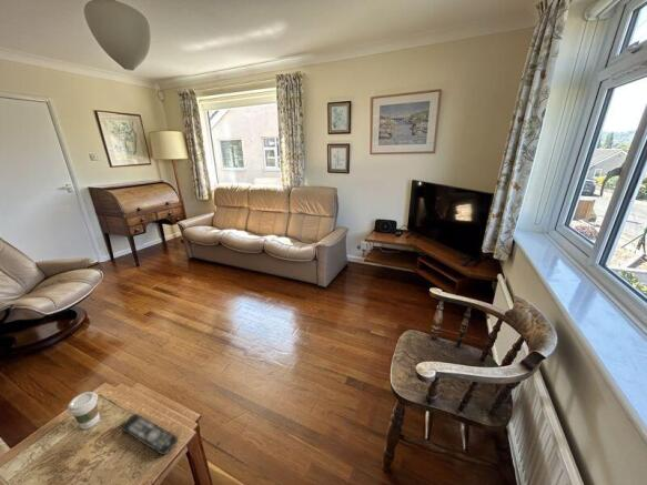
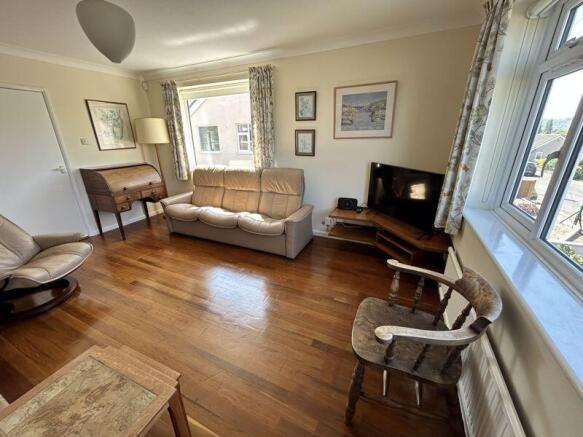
- remote control (148, 433)
- coffee cup (85, 411)
